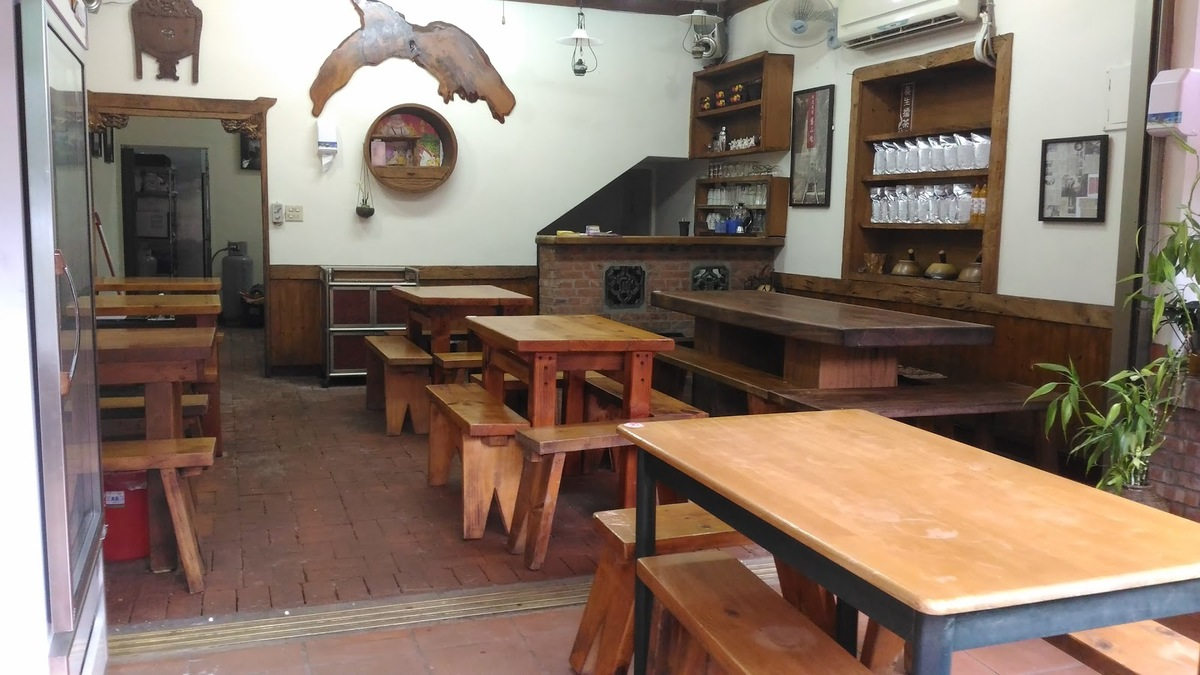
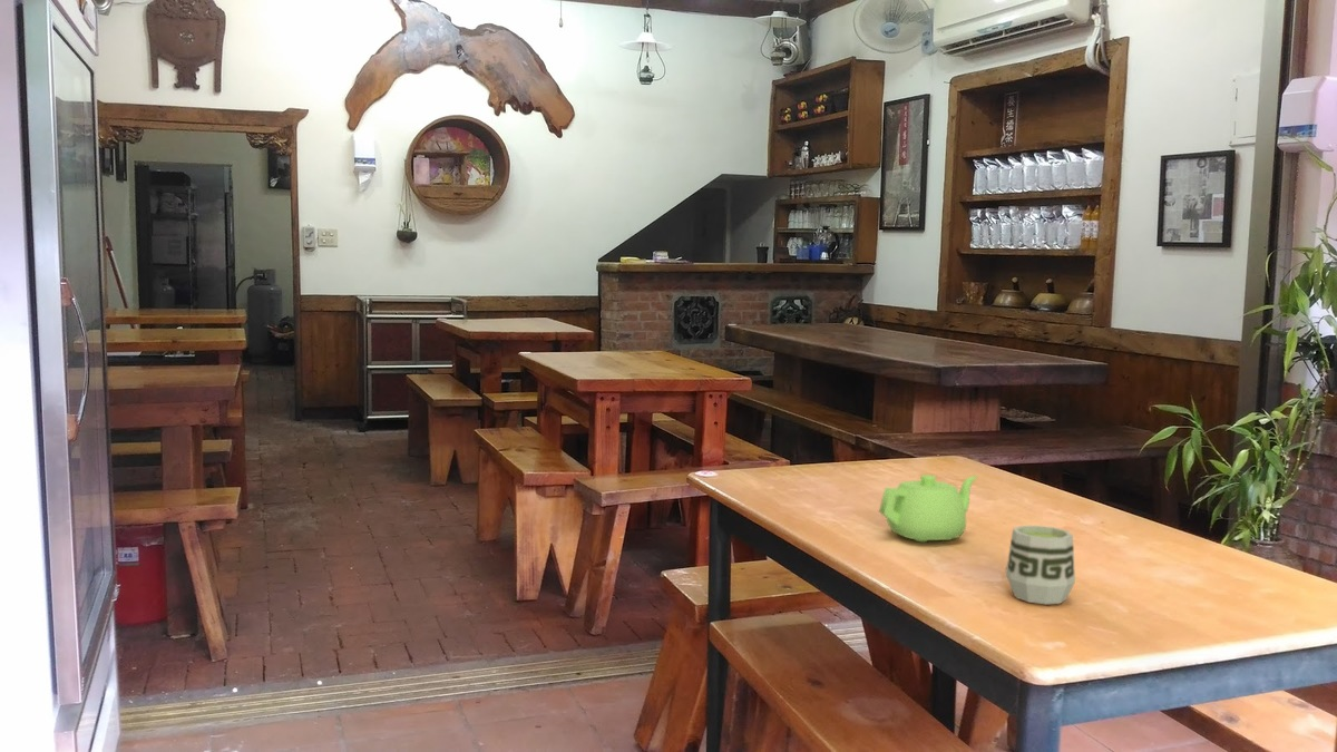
+ cup (1041, 564)
+ teapot (929, 505)
